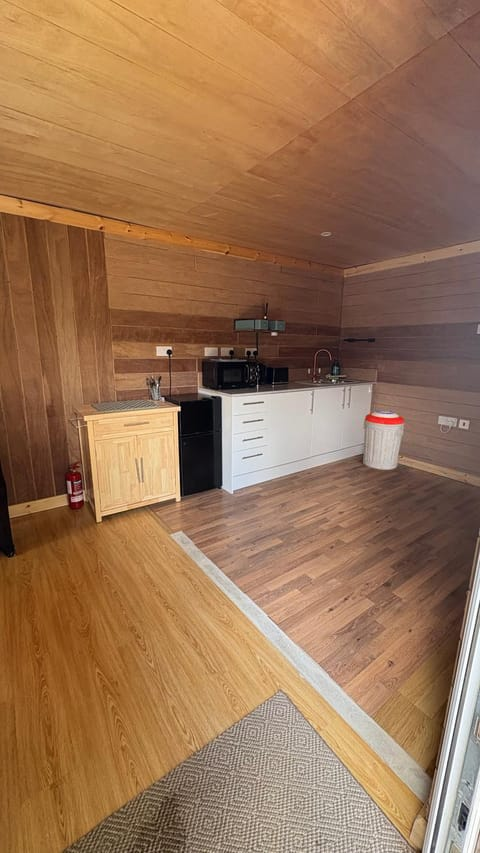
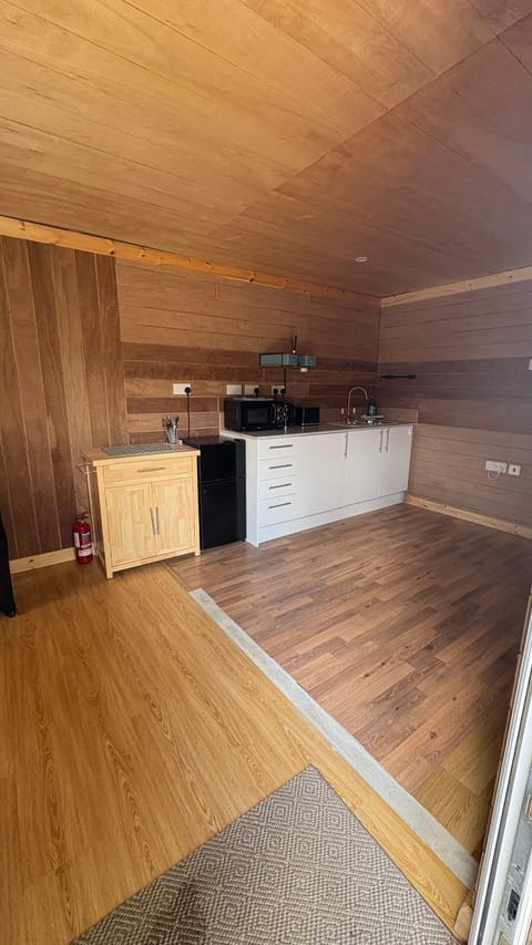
- trash can (382, 438)
